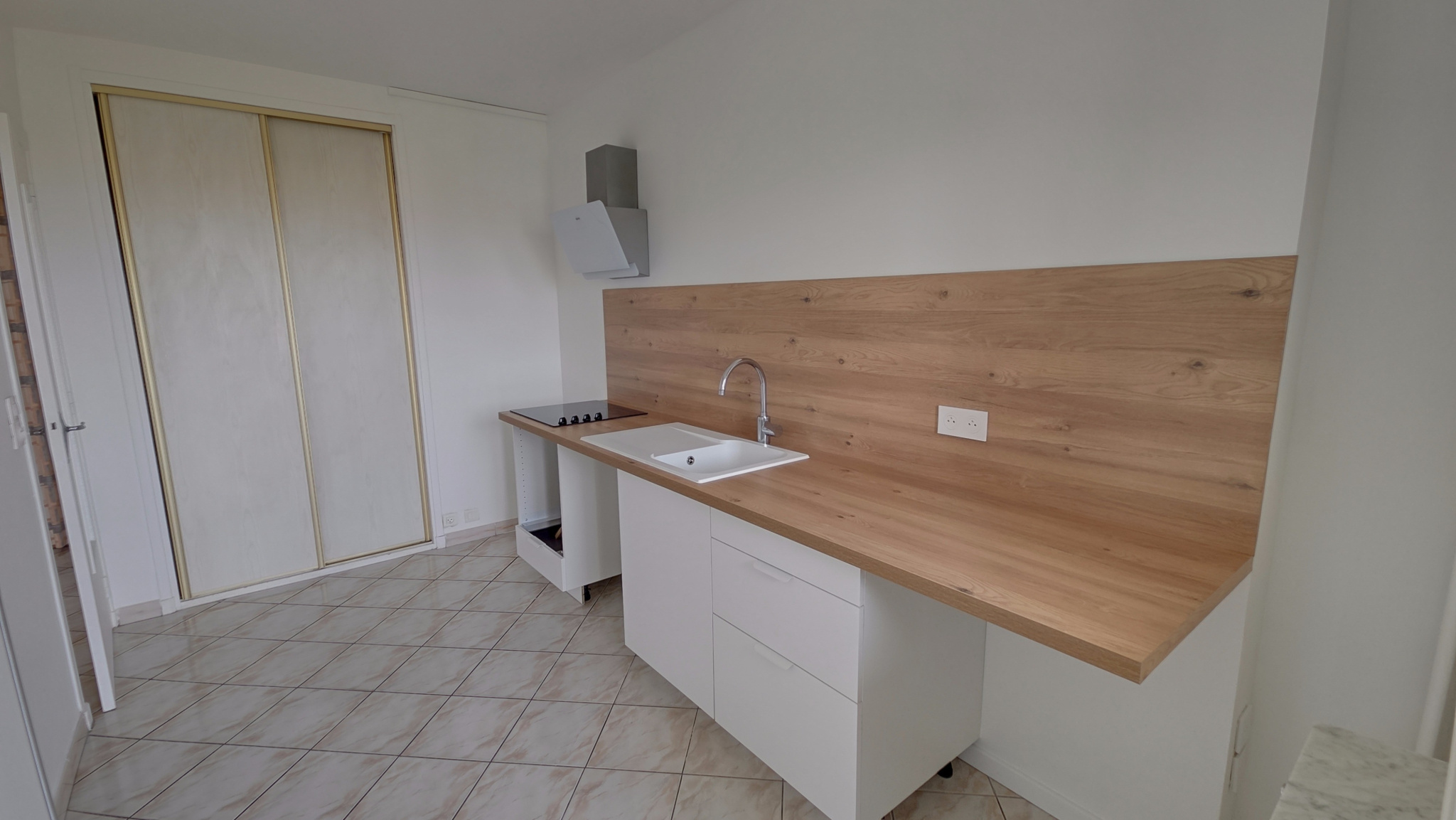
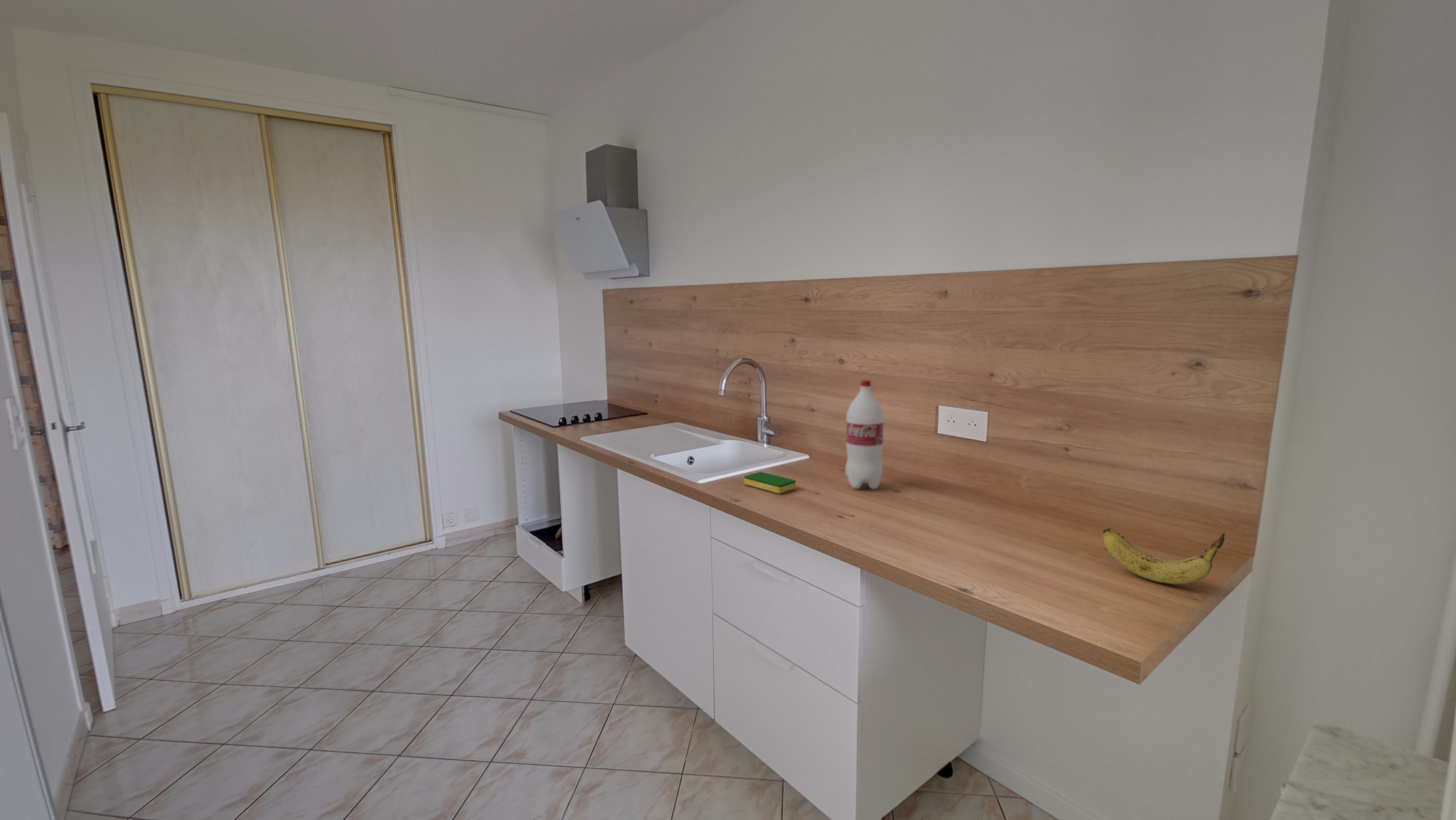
+ dish sponge (769, 482)
+ bottle (864, 434)
+ banana (1155, 557)
